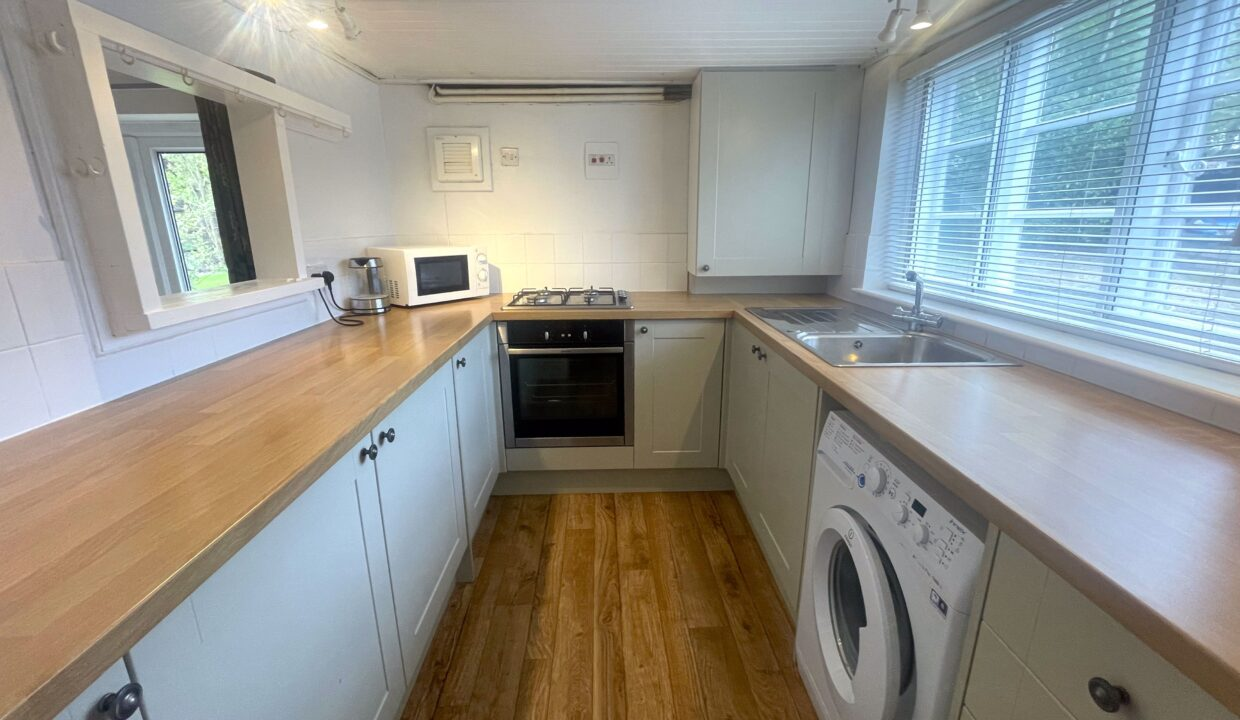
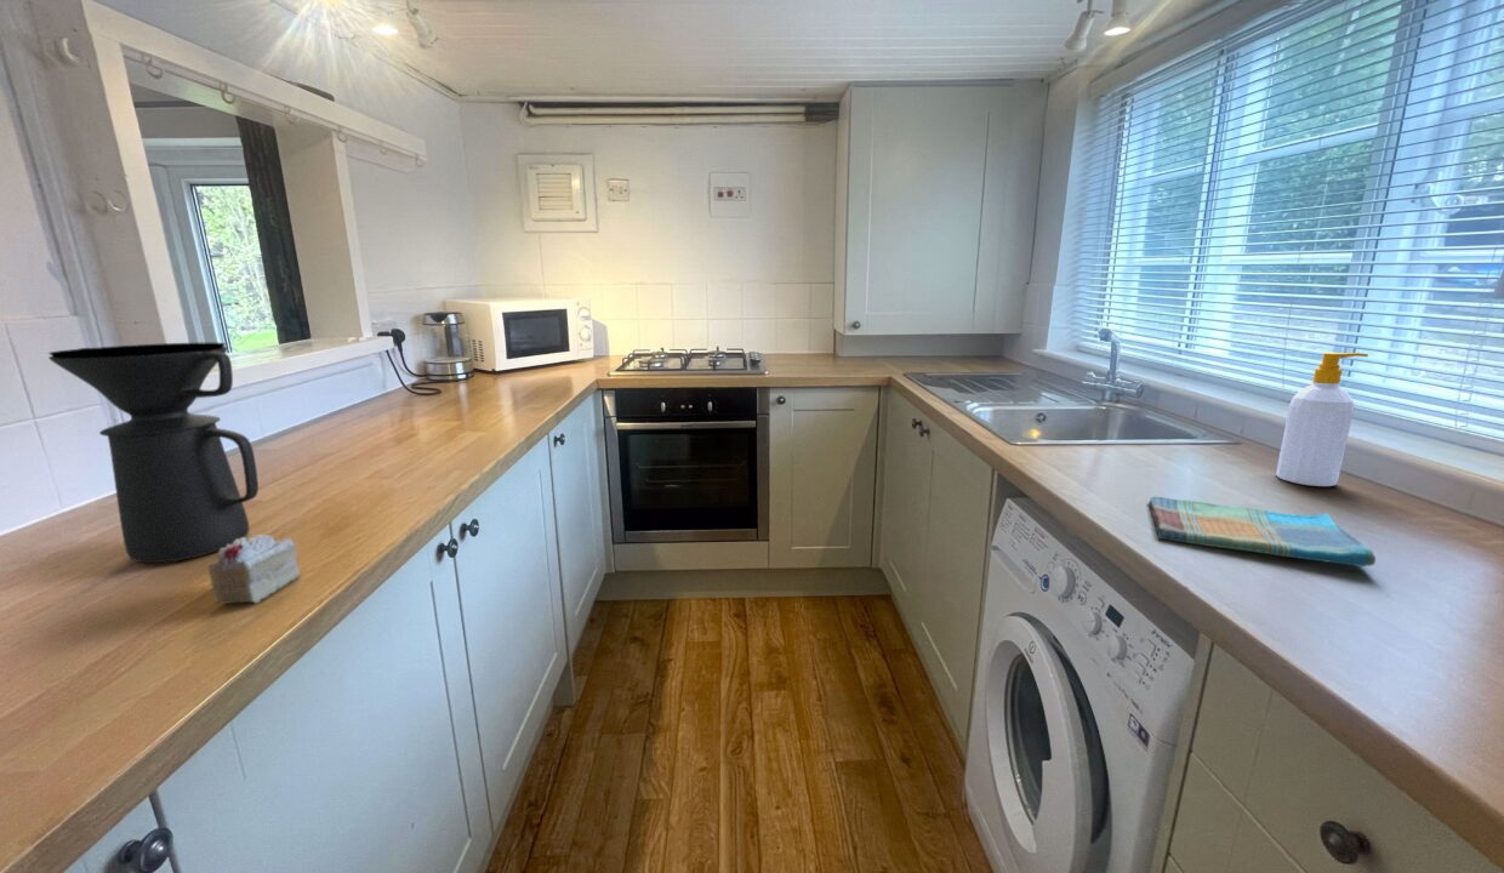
+ coffee maker (169, 450)
+ cake slice (255, 564)
+ soap bottle (1321, 417)
+ dish towel (1247, 525)
